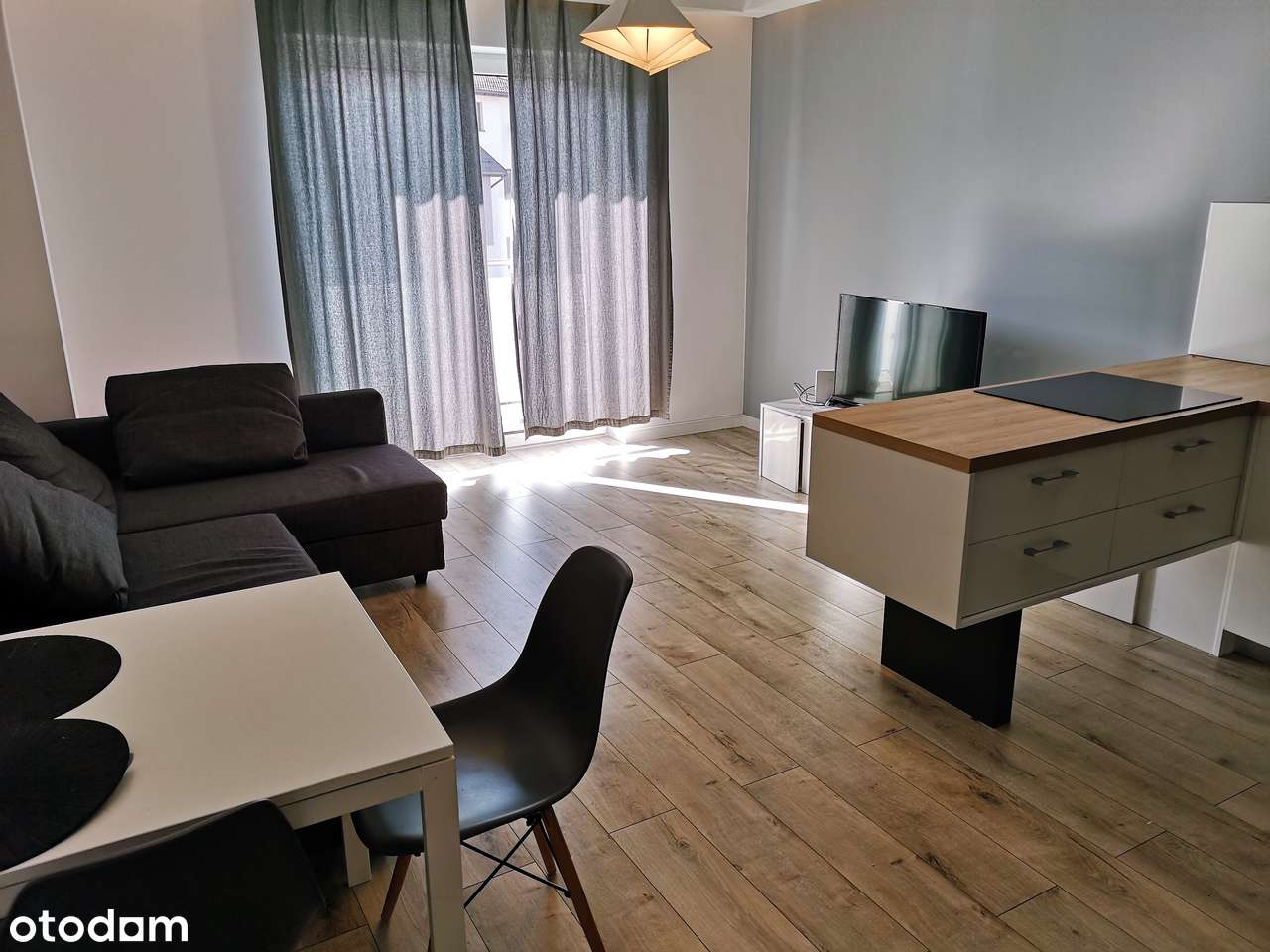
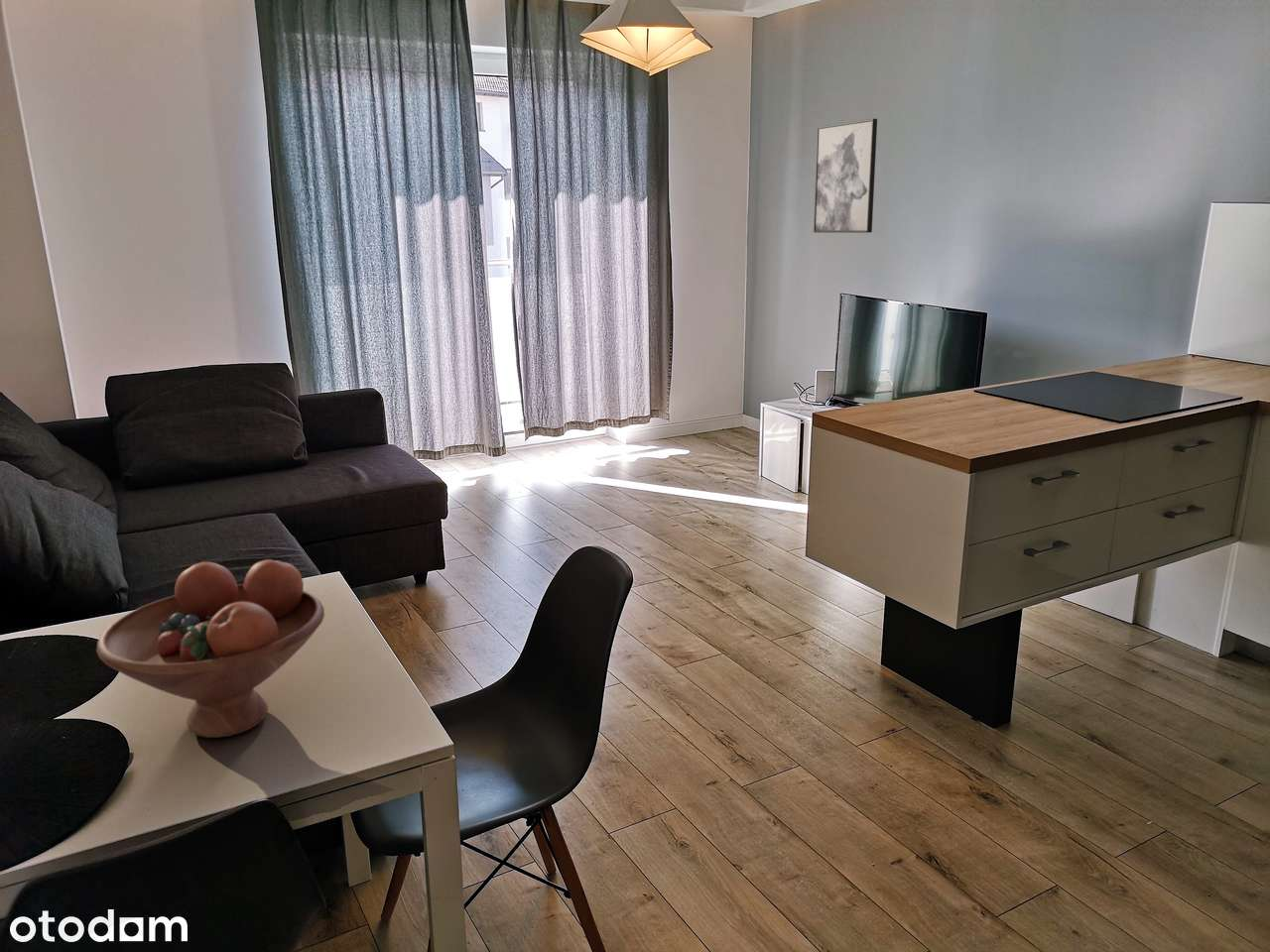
+ fruit bowl (218, 652)
+ wall art (843, 178)
